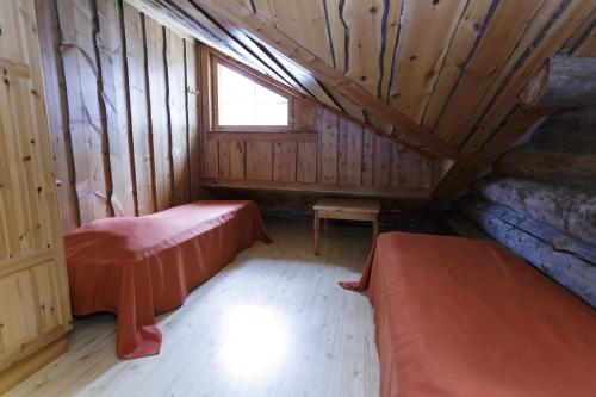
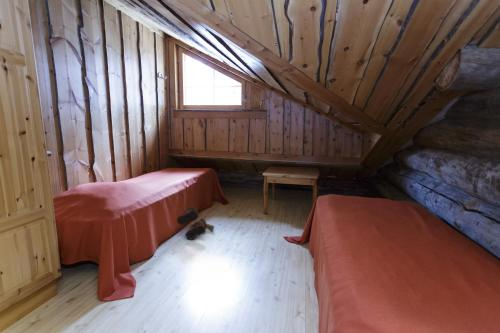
+ boots (196, 218)
